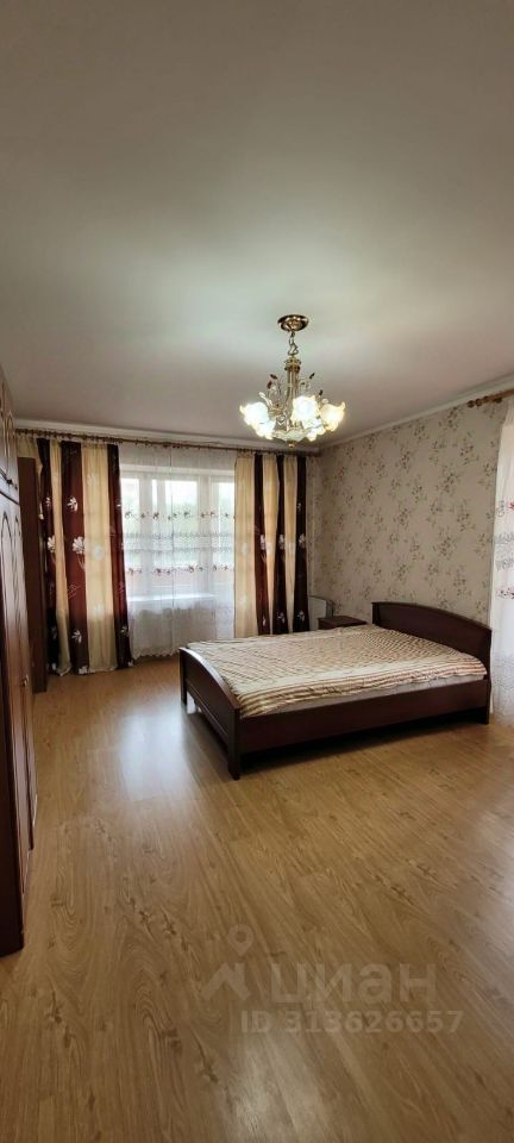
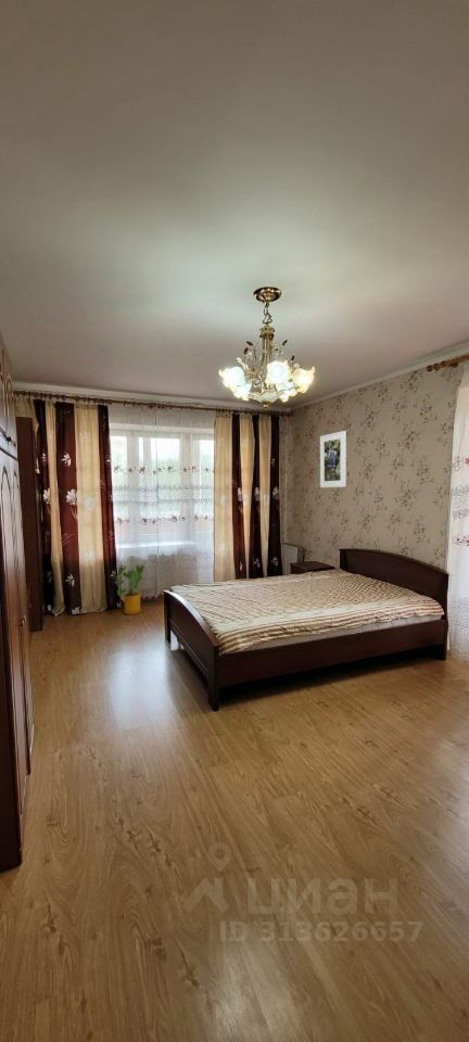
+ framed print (332, 460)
+ house plant (129, 589)
